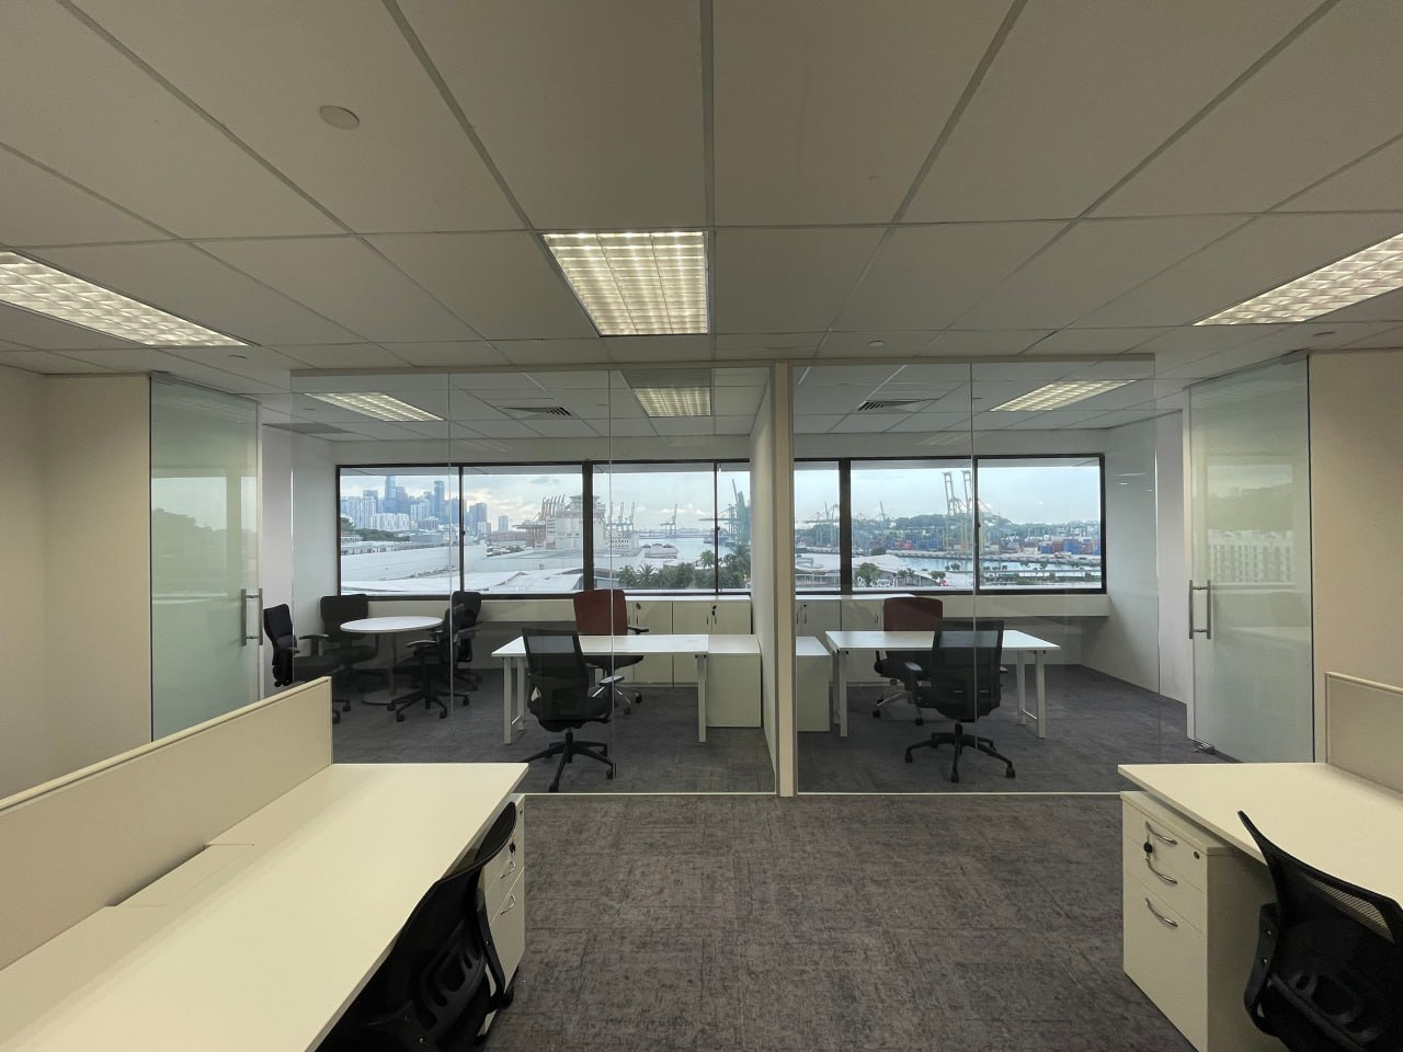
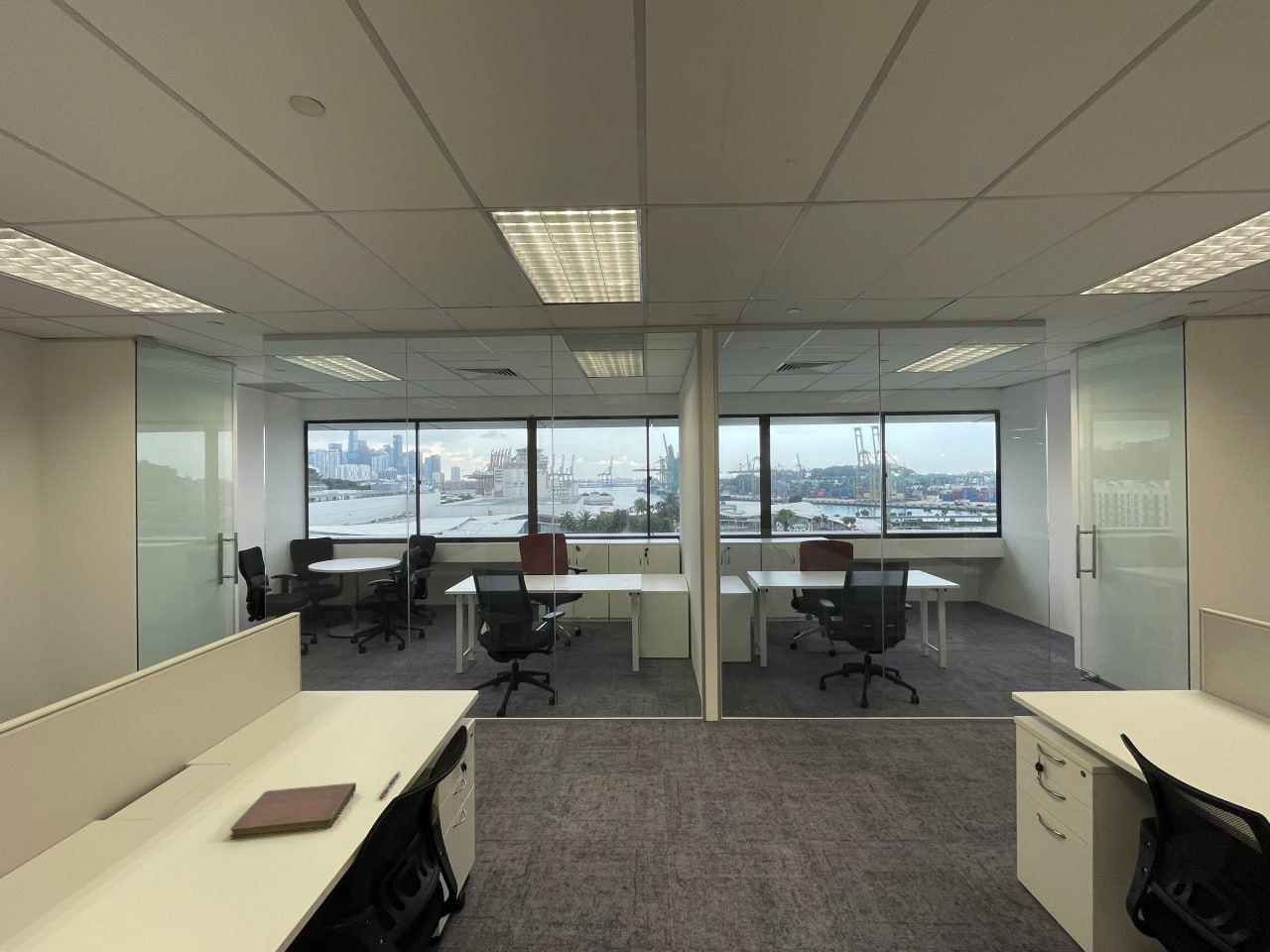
+ pen (390, 783)
+ notebook (297, 808)
